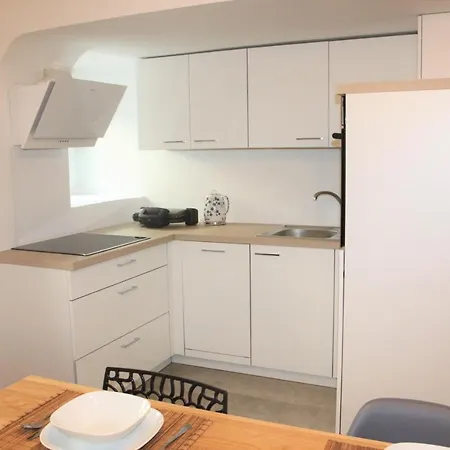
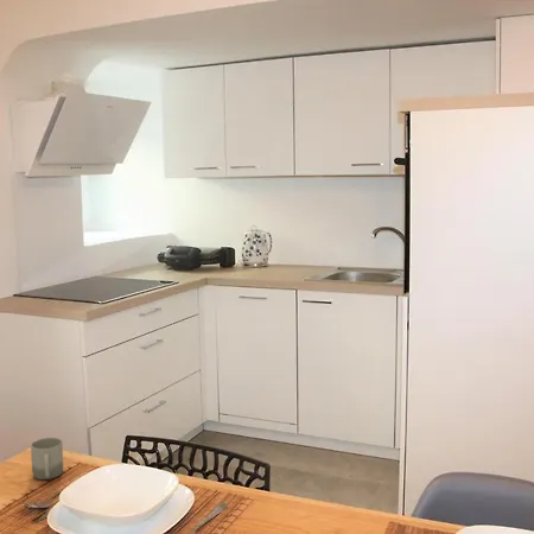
+ cup (46, 460)
